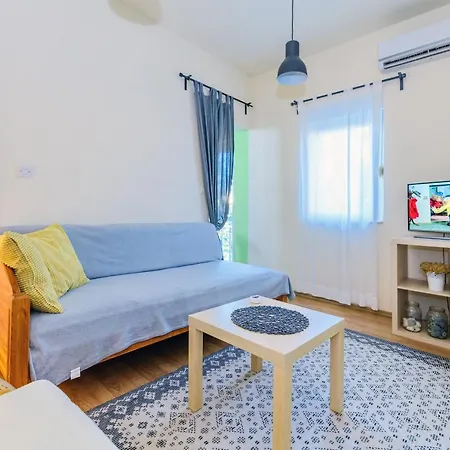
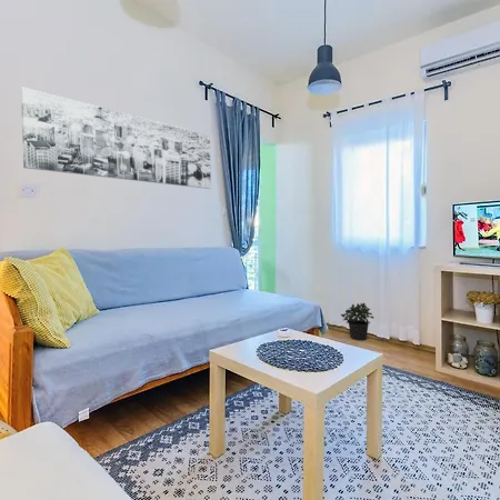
+ wall art (133, 148)
+ potted plant (359, 320)
